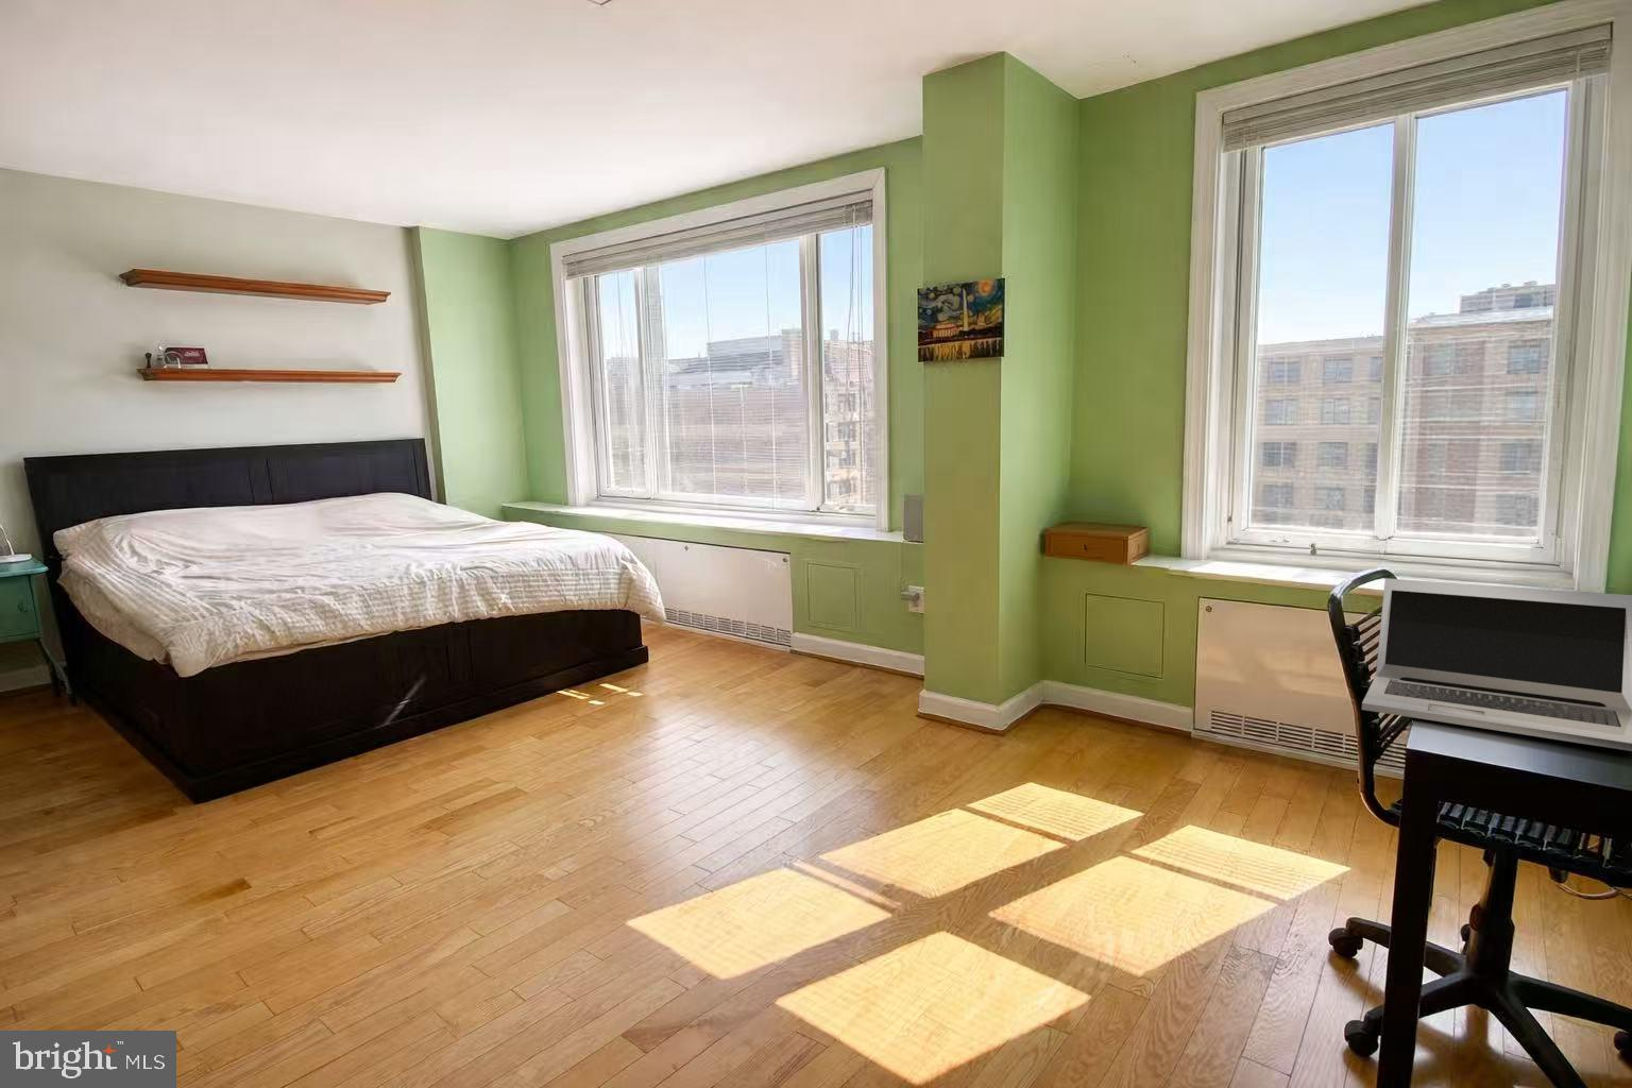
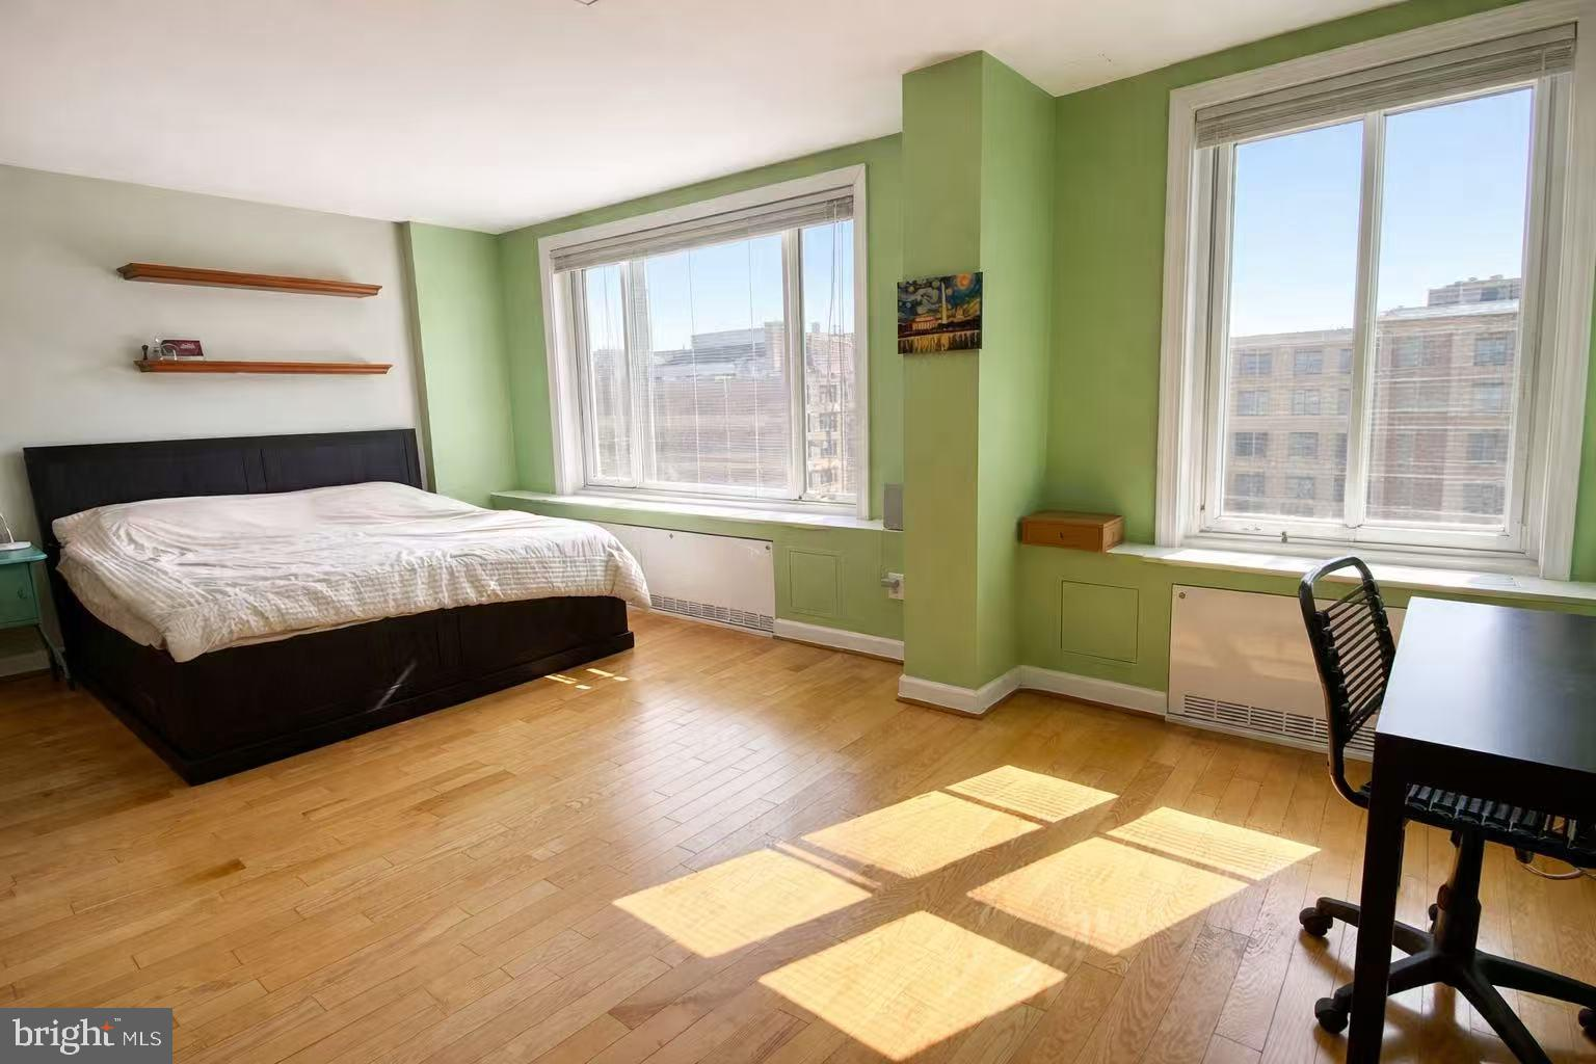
- laptop (1497, 654)
